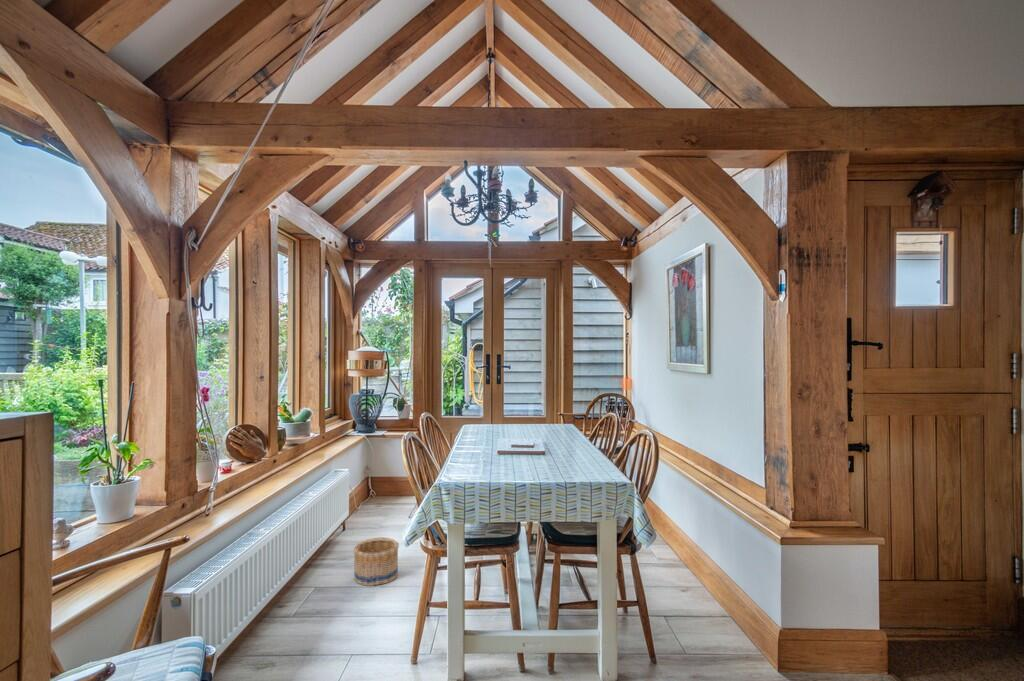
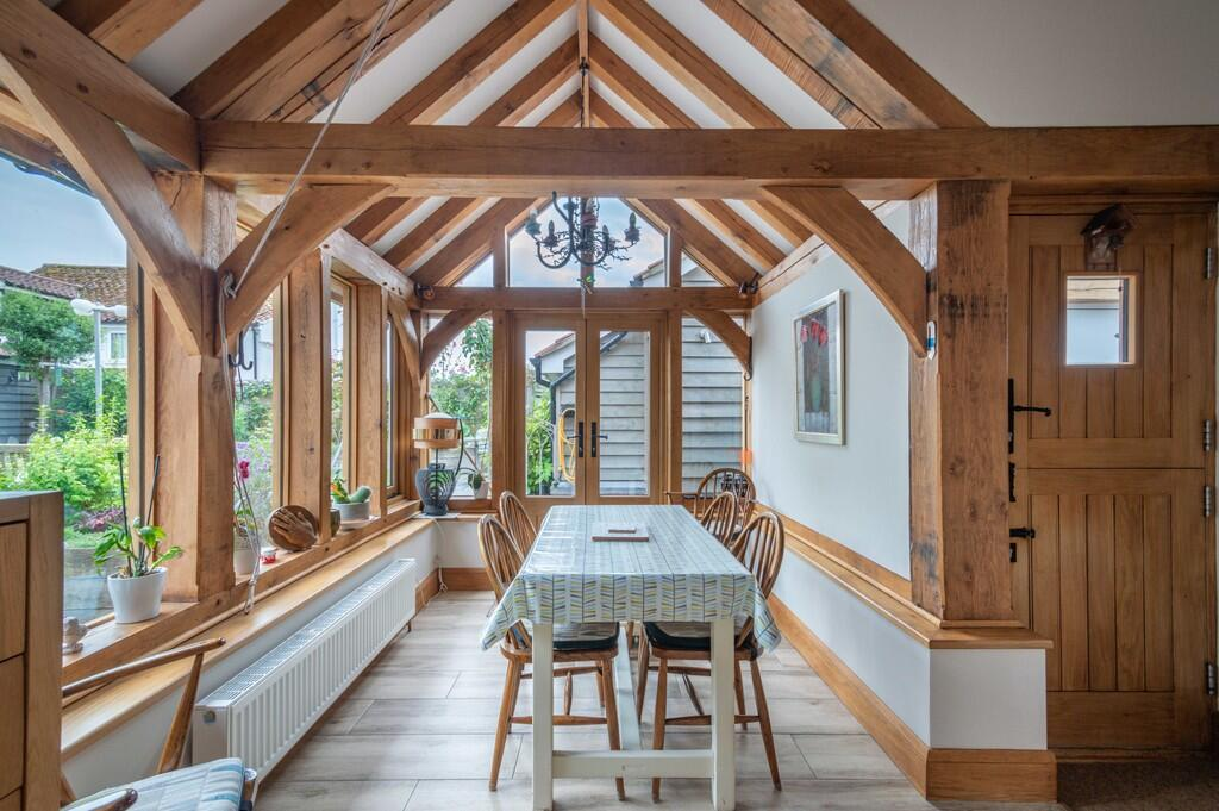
- basket (376, 560)
